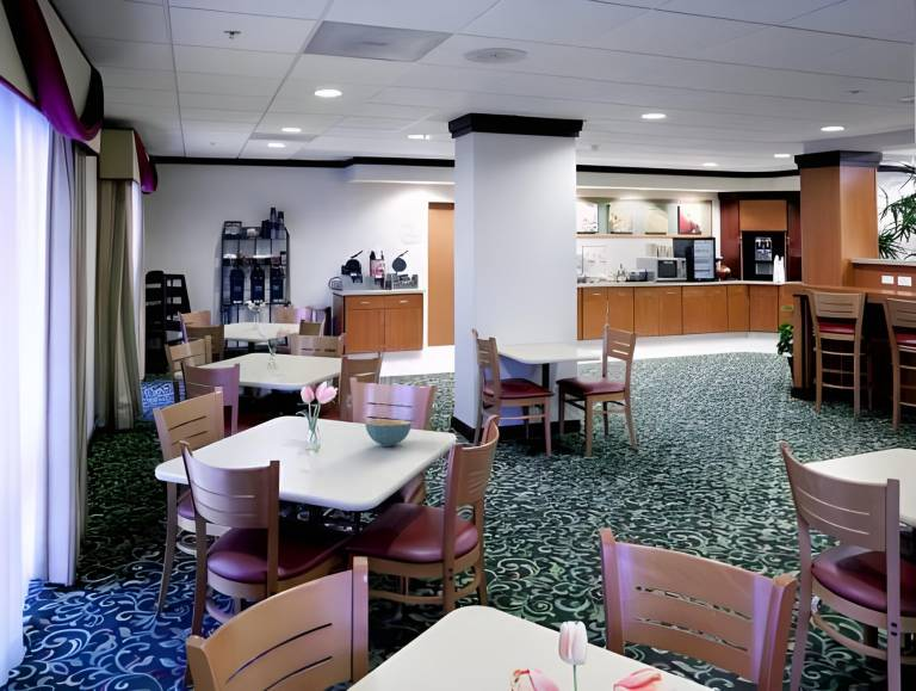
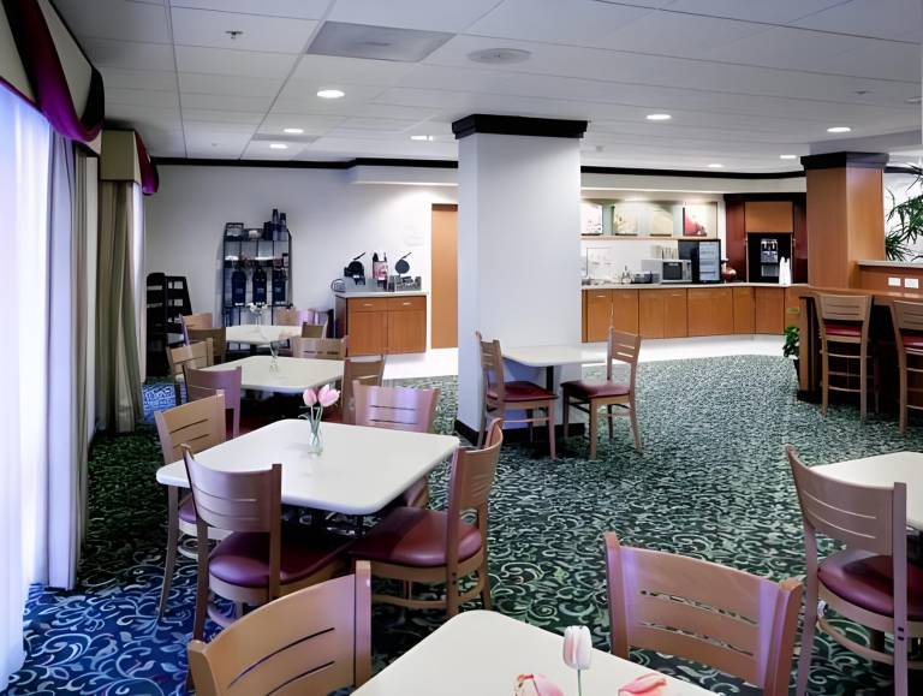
- cereal bowl (388, 433)
